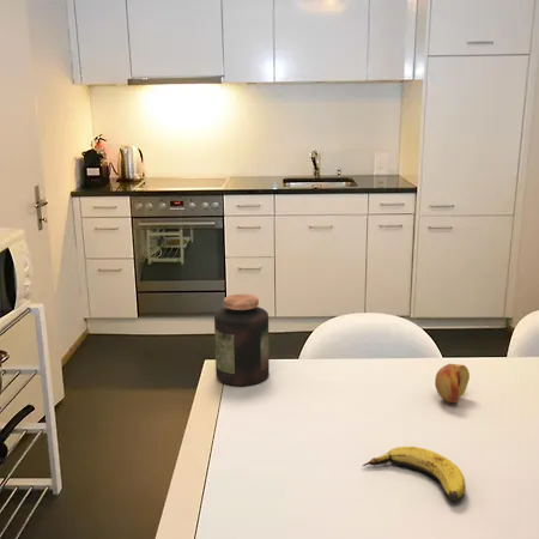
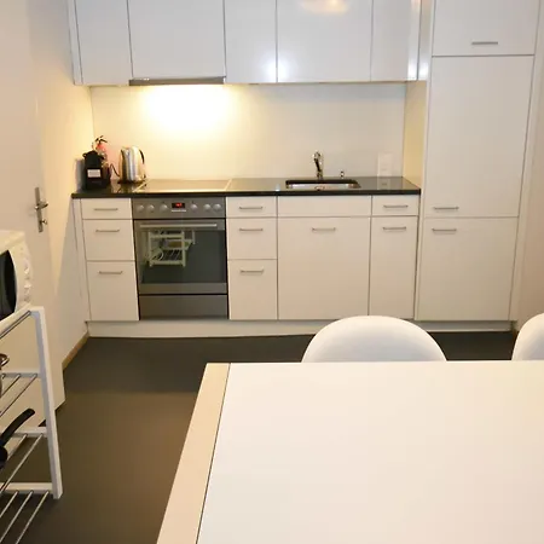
- fruit (449, 383)
- jar (241, 337)
- banana (419, 466)
